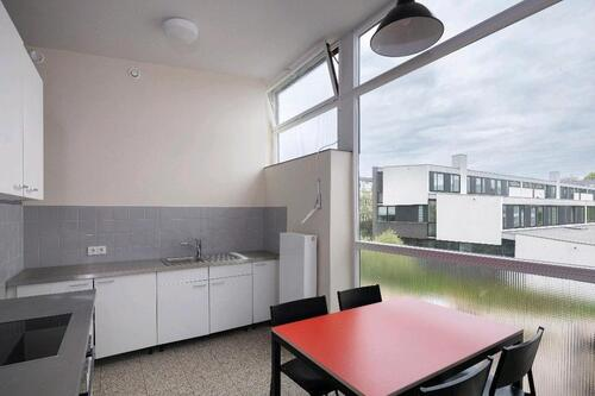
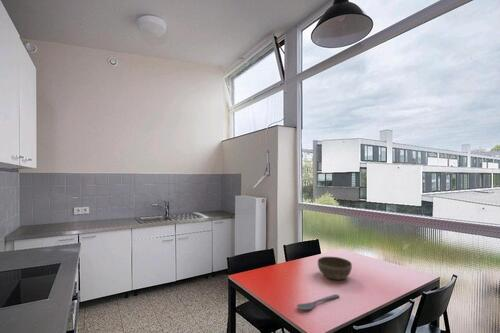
+ bowl (334, 269)
+ spoon (319, 301)
